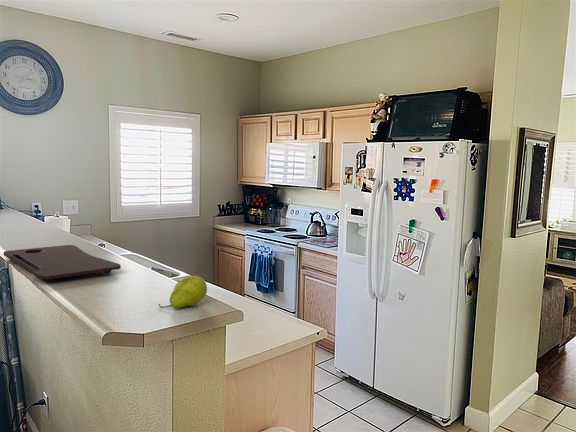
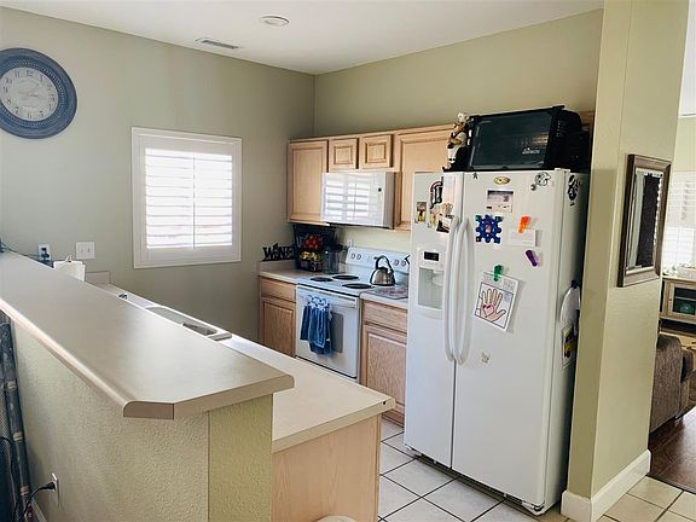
- cutting board (59, 261)
- fruit (184, 290)
